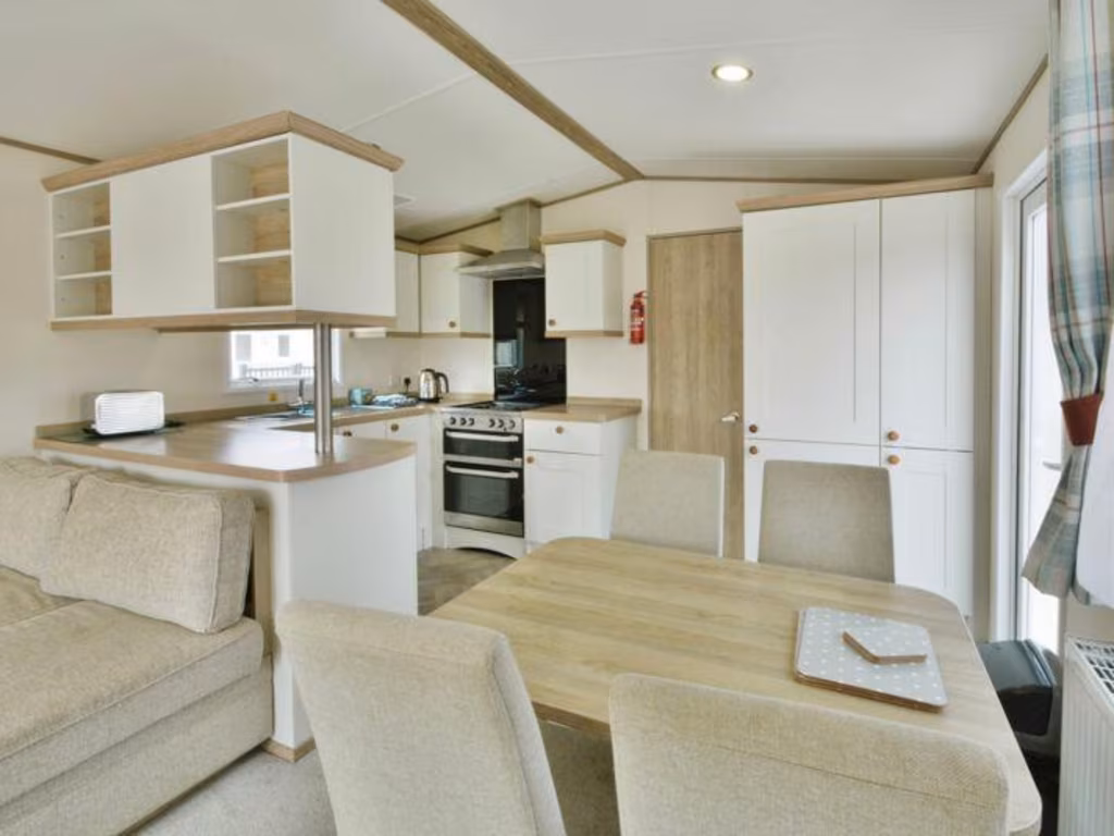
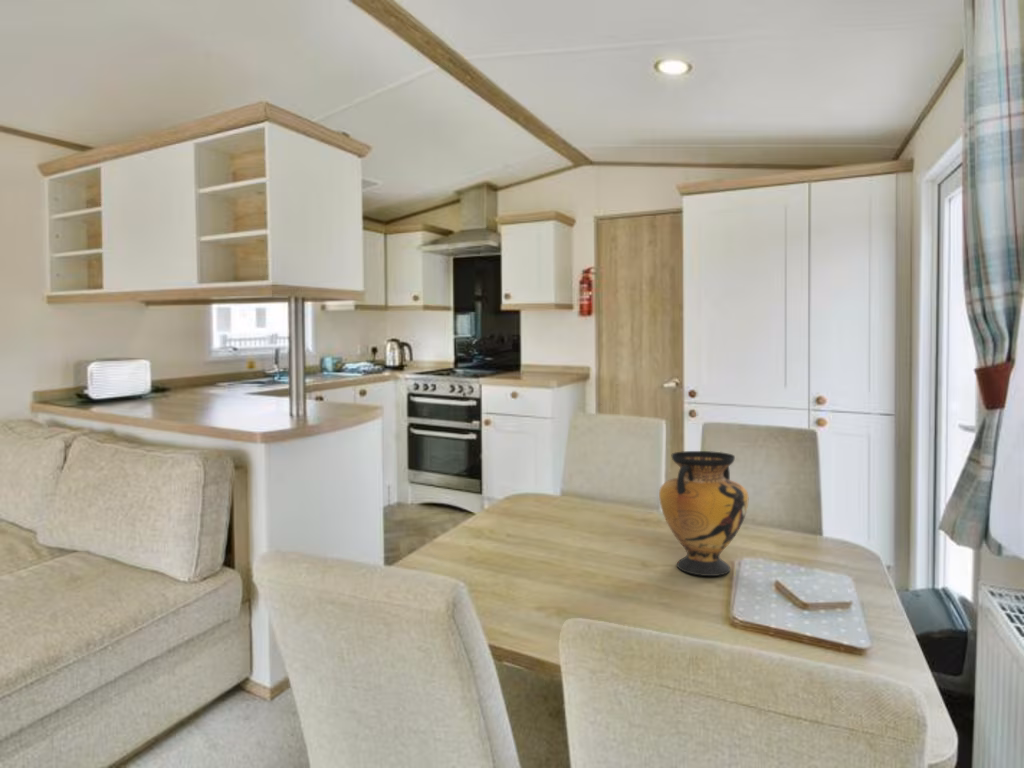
+ vase (703, 511)
